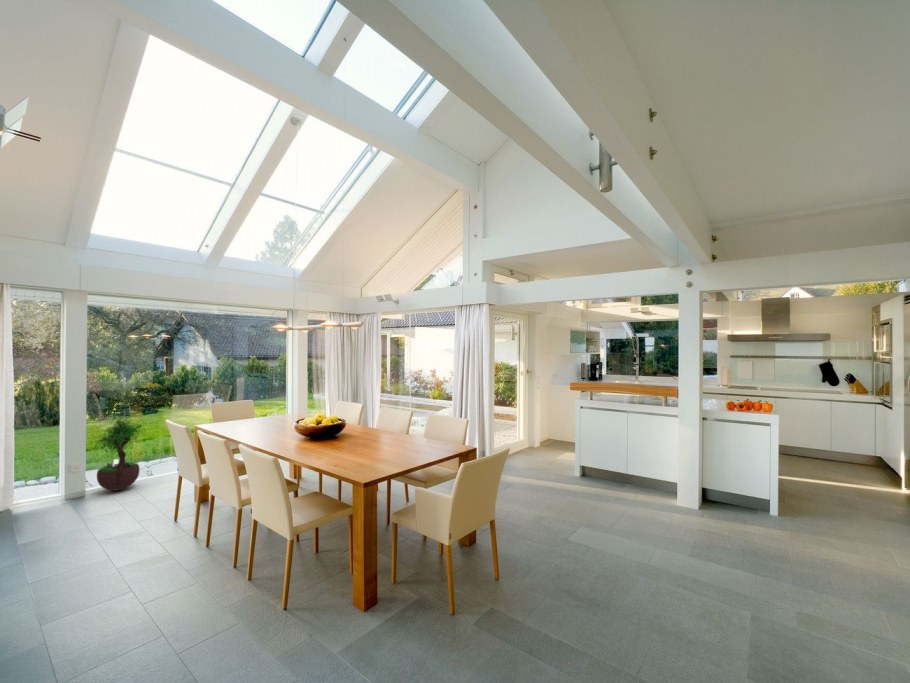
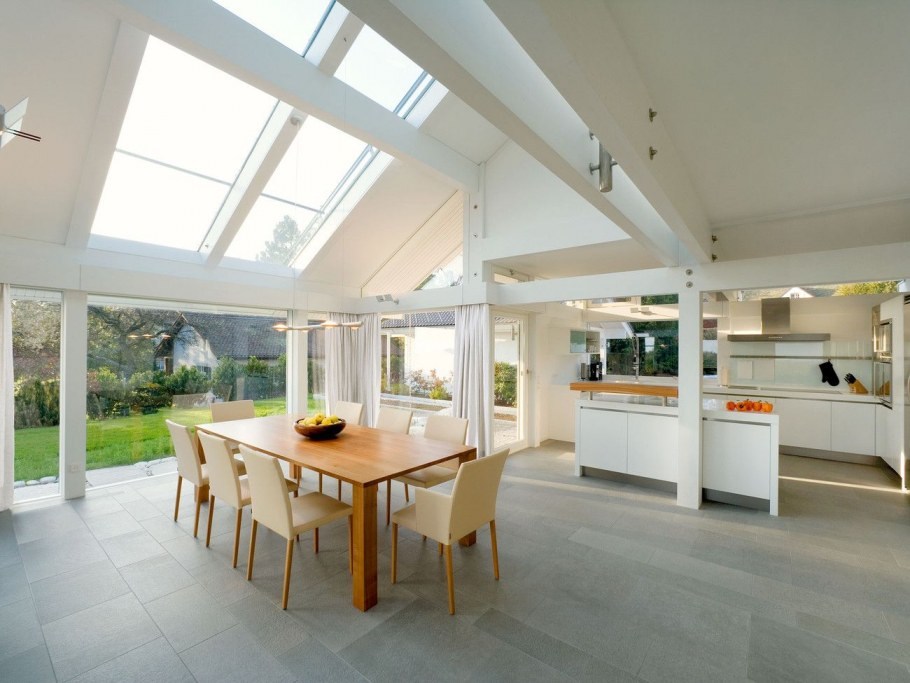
- potted tree (119, 451)
